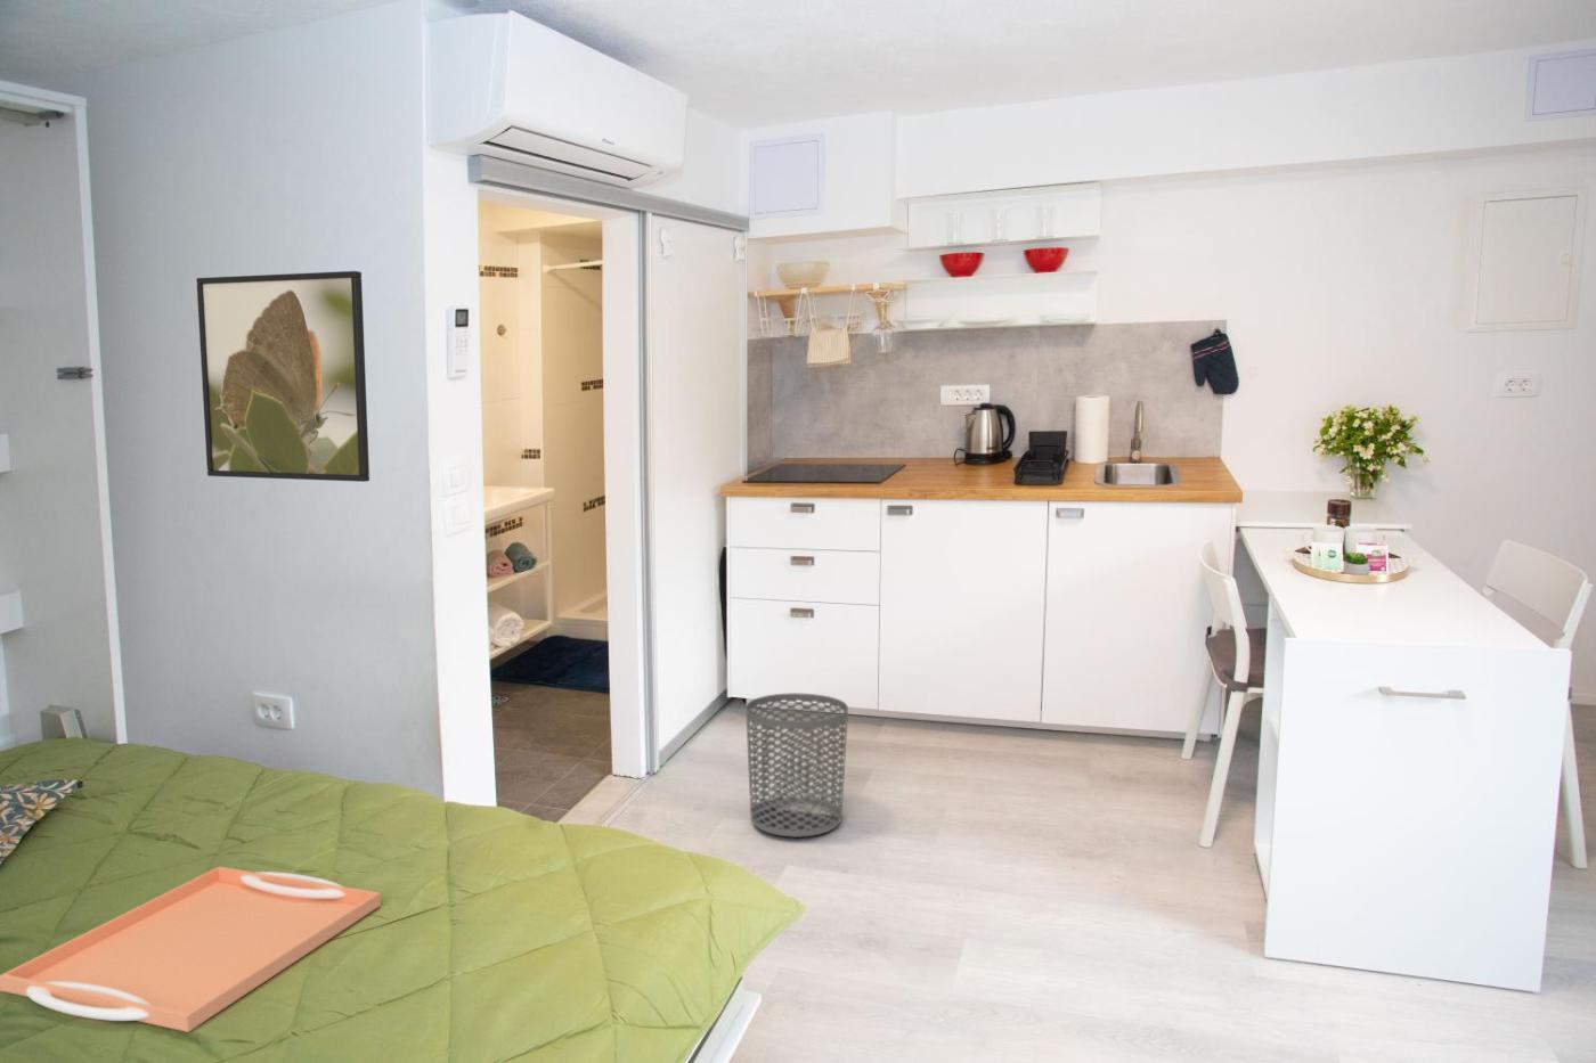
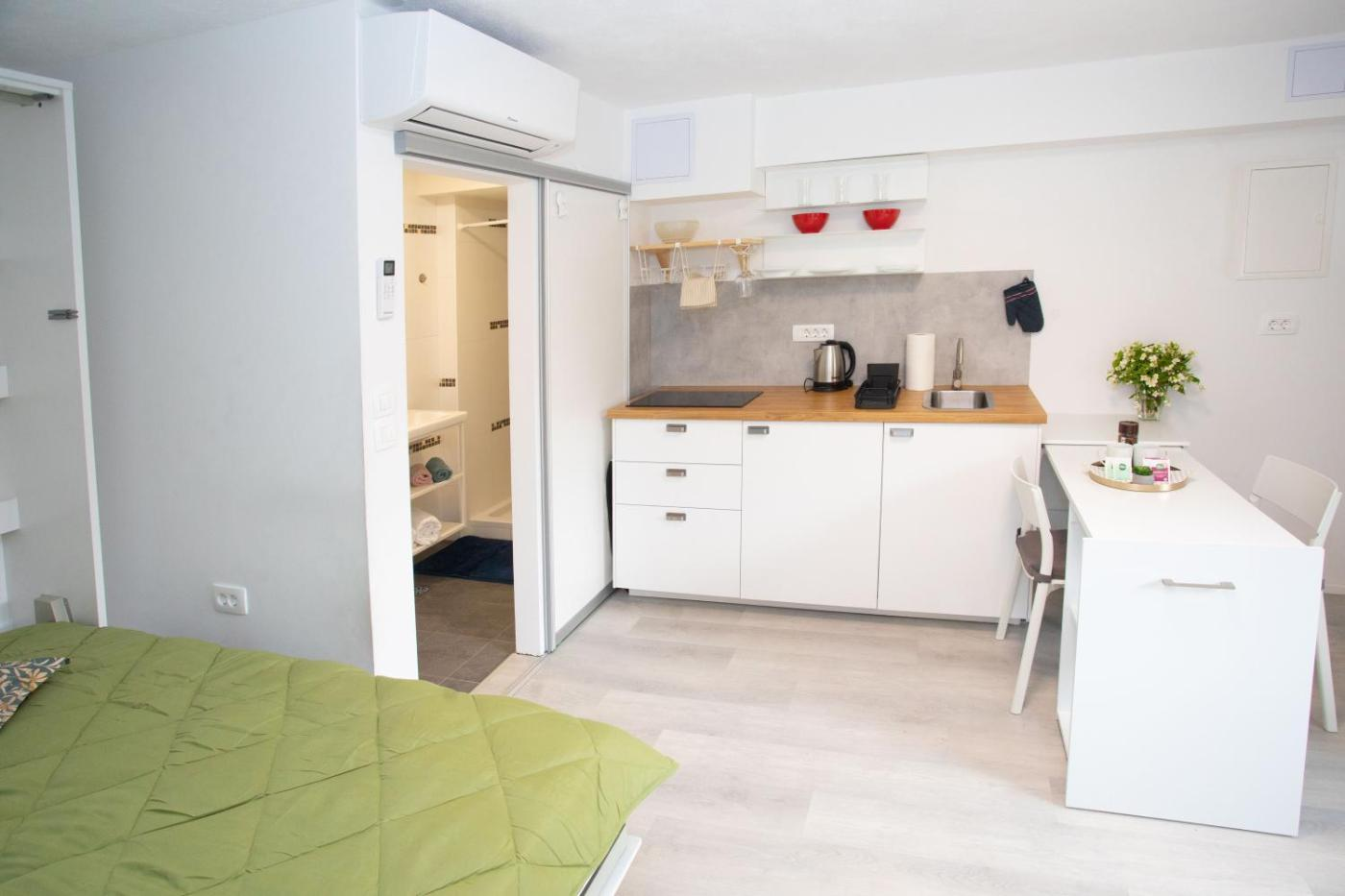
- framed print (280, 377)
- serving tray (205, 936)
- waste bin (796, 763)
